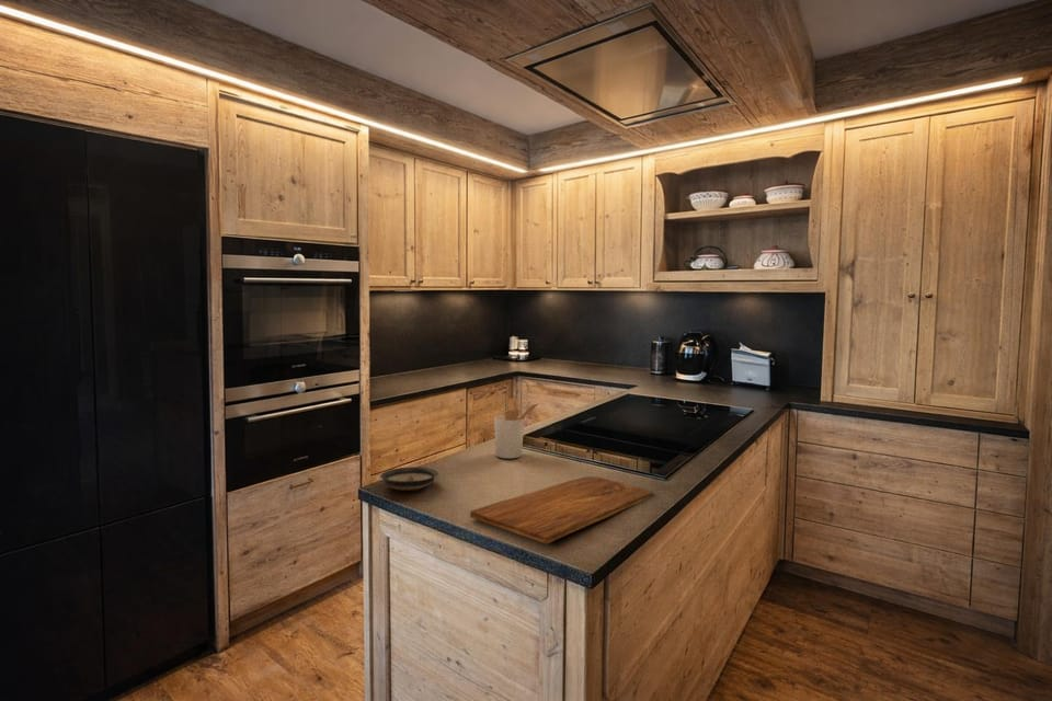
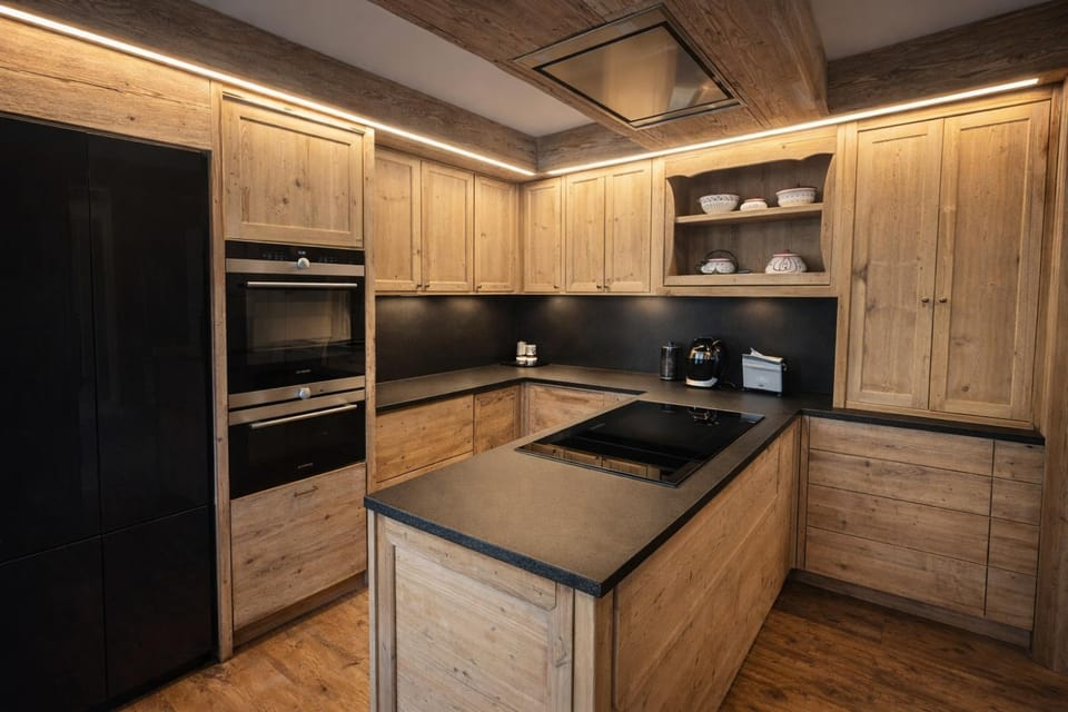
- utensil holder (516, 427)
- cutting board (569, 503)
- saucer (409, 480)
